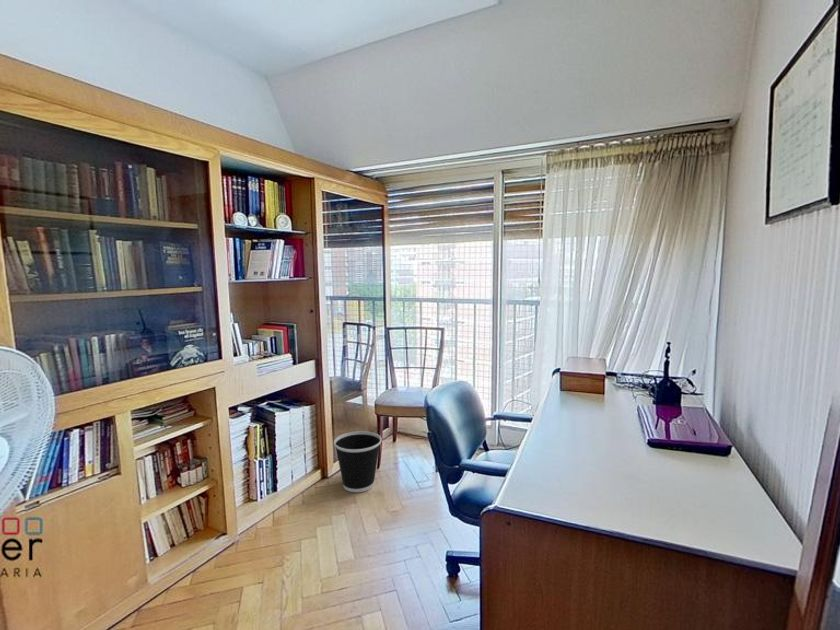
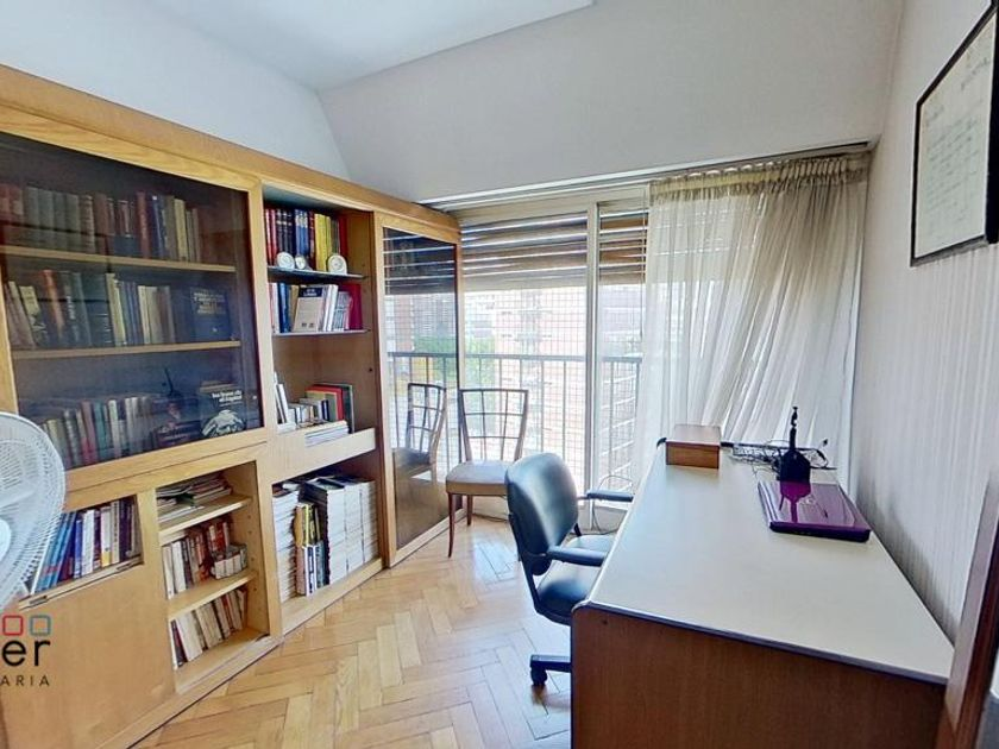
- wastebasket (358, 462)
